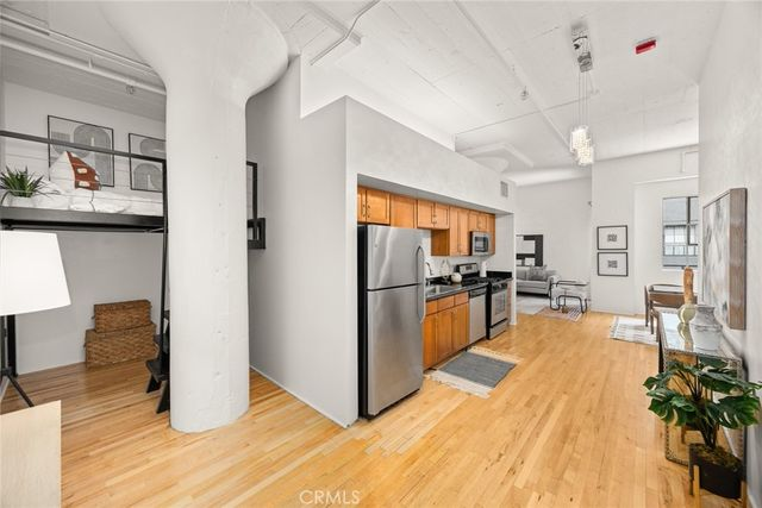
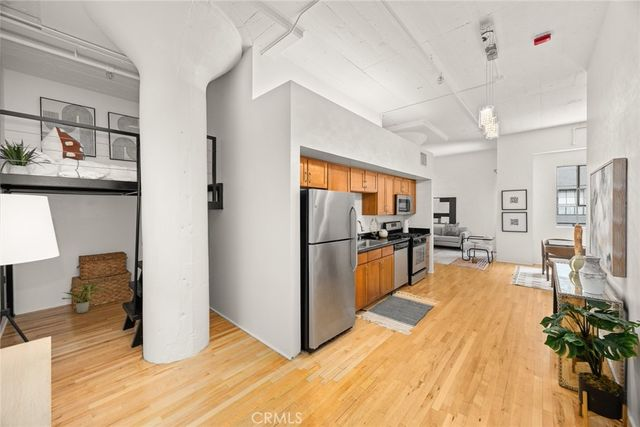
+ potted plant (85, 297)
